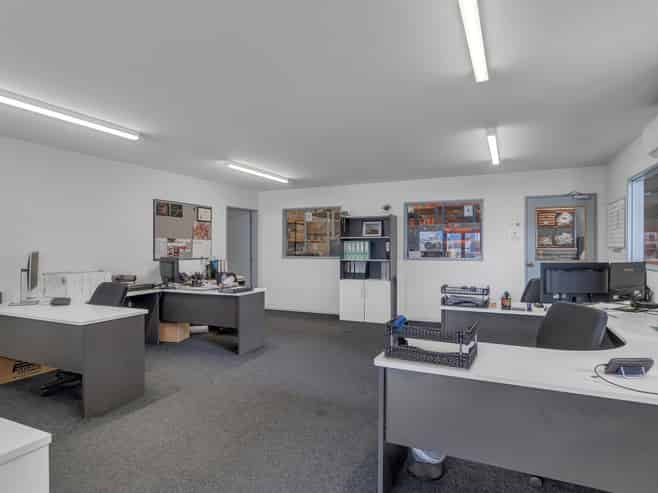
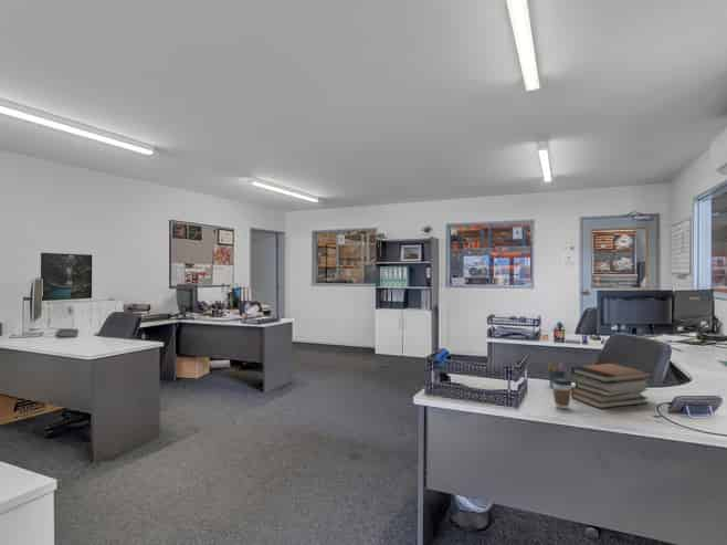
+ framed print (67, 276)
+ pen holder (556, 374)
+ book stack (610, 384)
+ coffee cup (561, 392)
